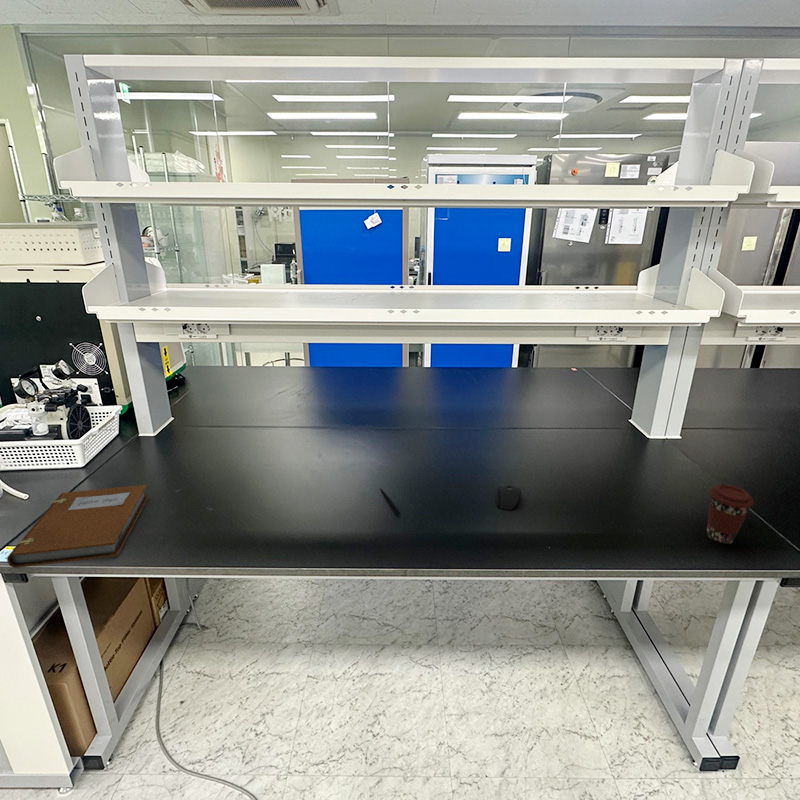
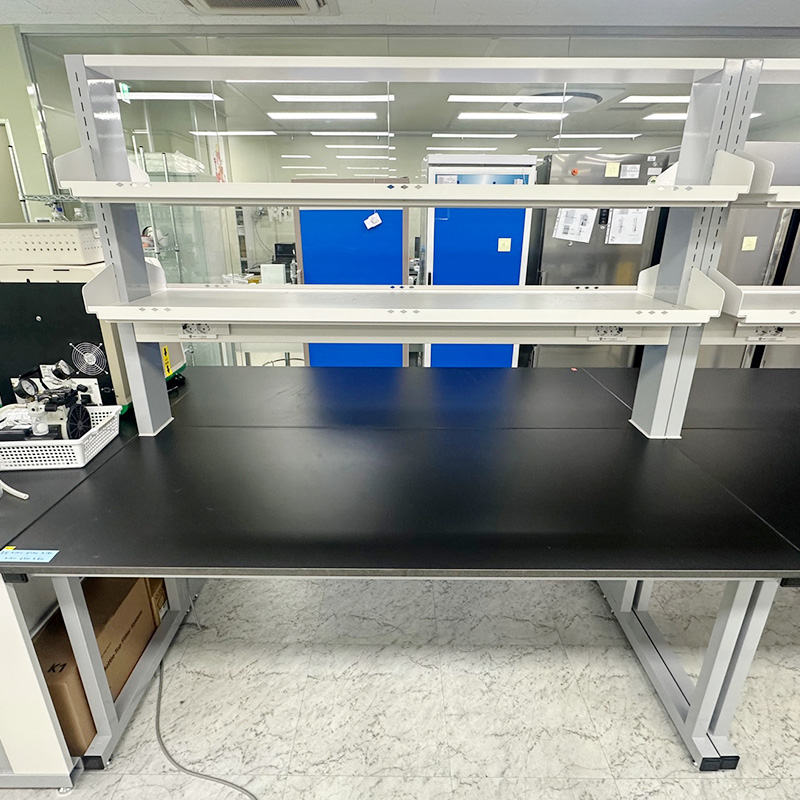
- pen (389, 499)
- mouse (508, 494)
- coffee cup (726, 514)
- notebook (86, 520)
